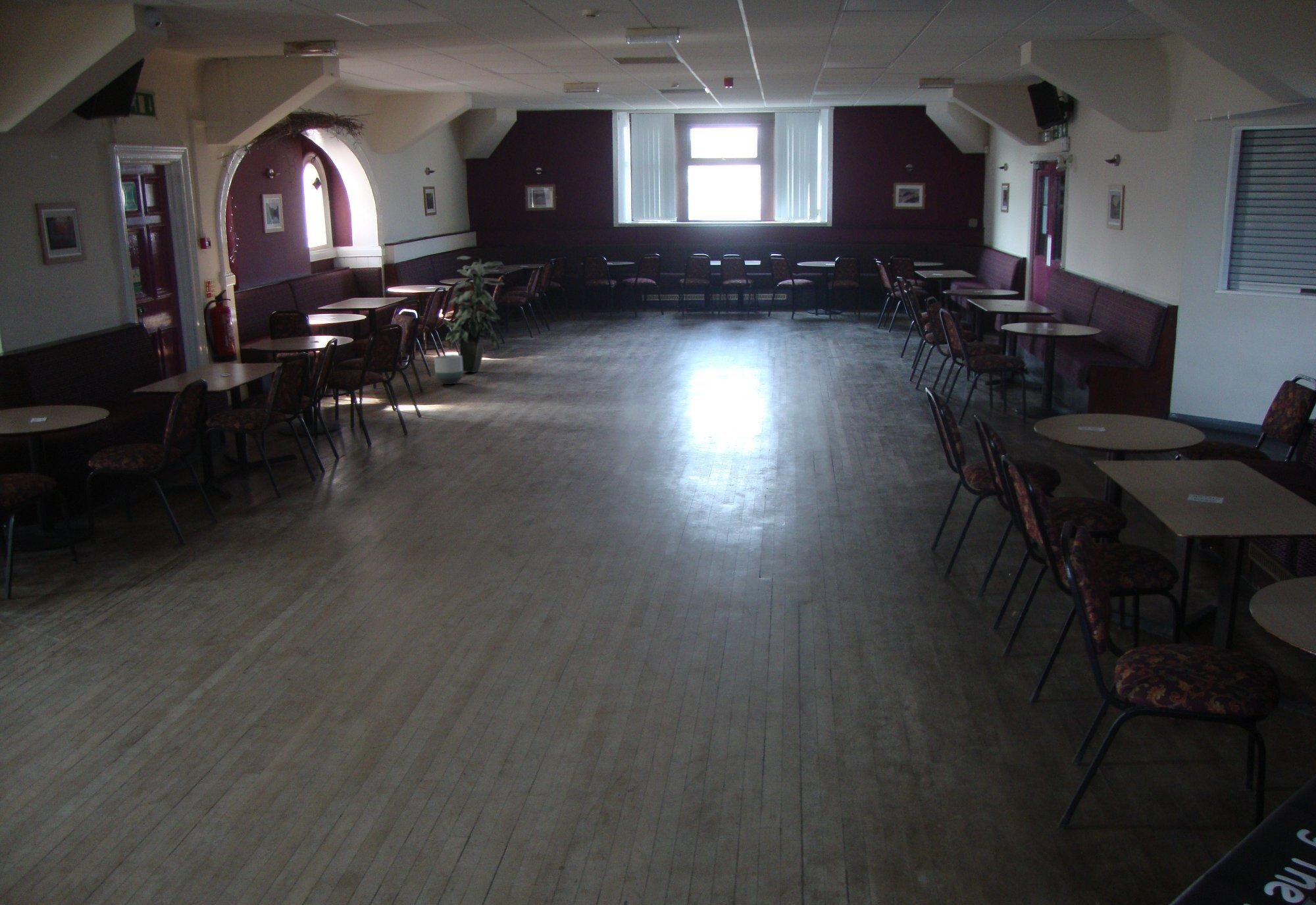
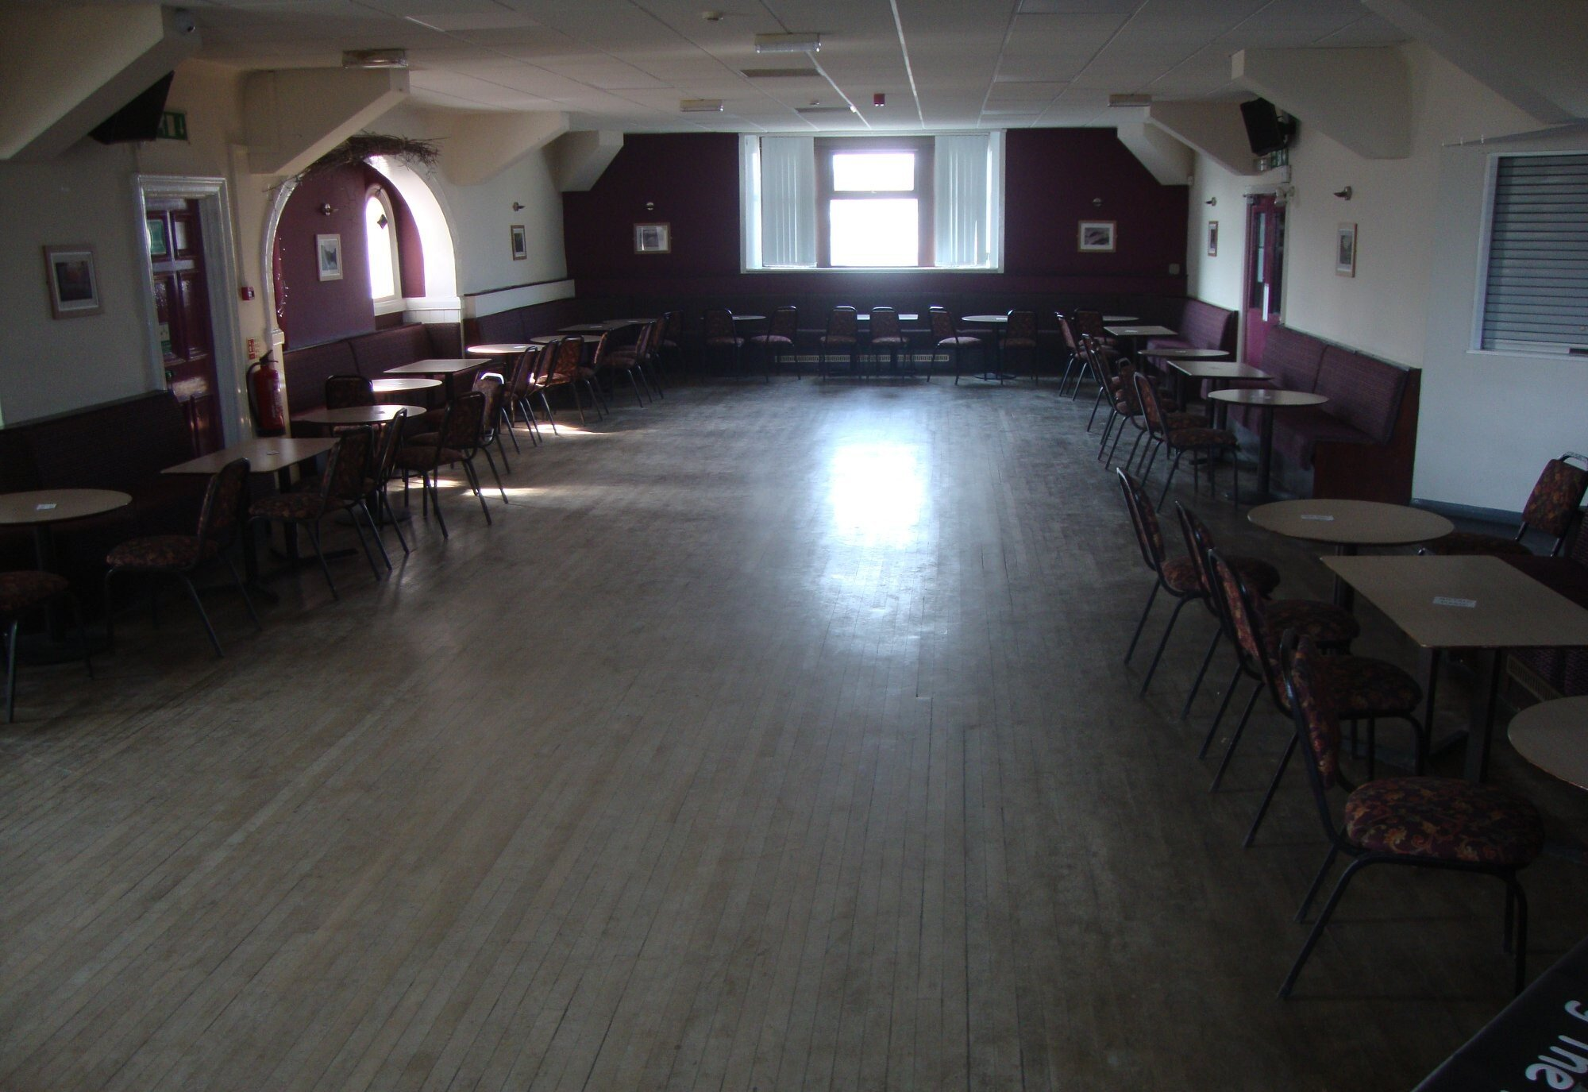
- planter (449, 370)
- indoor plant (473, 314)
